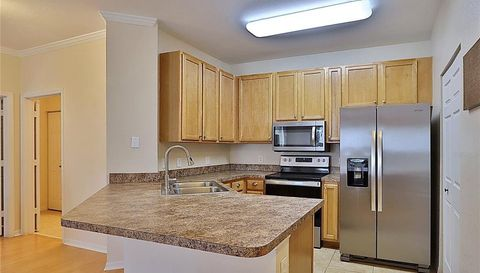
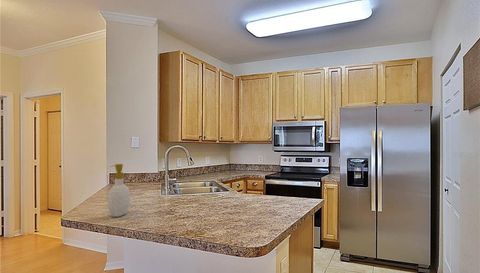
+ soap bottle (118, 189)
